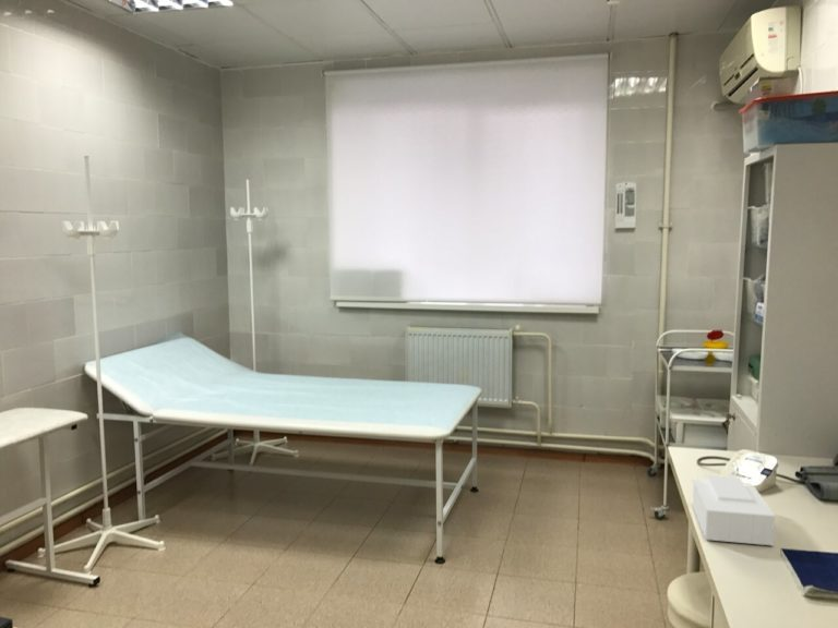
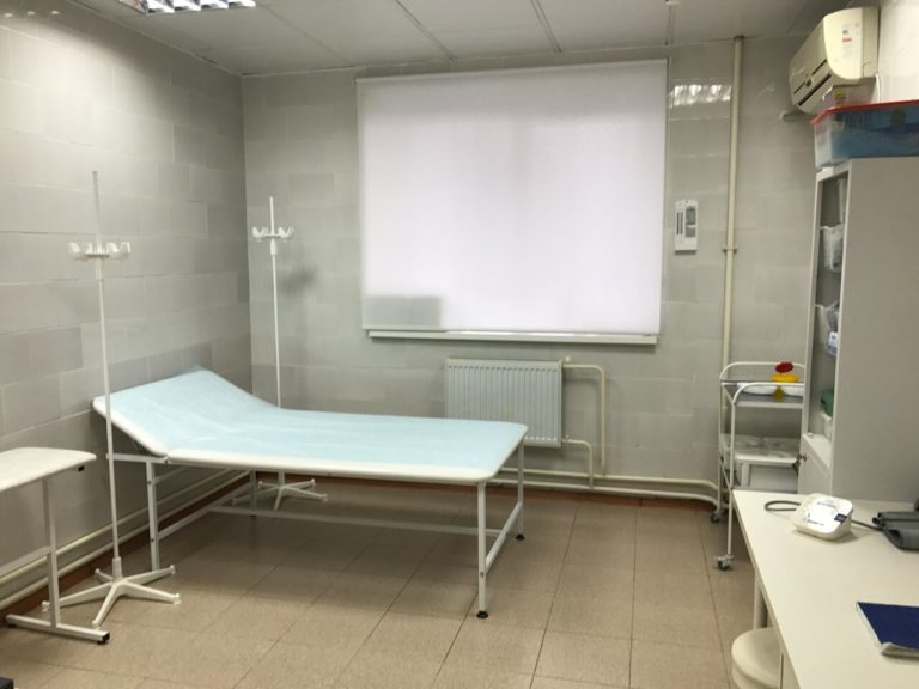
- tissue box (729, 507)
